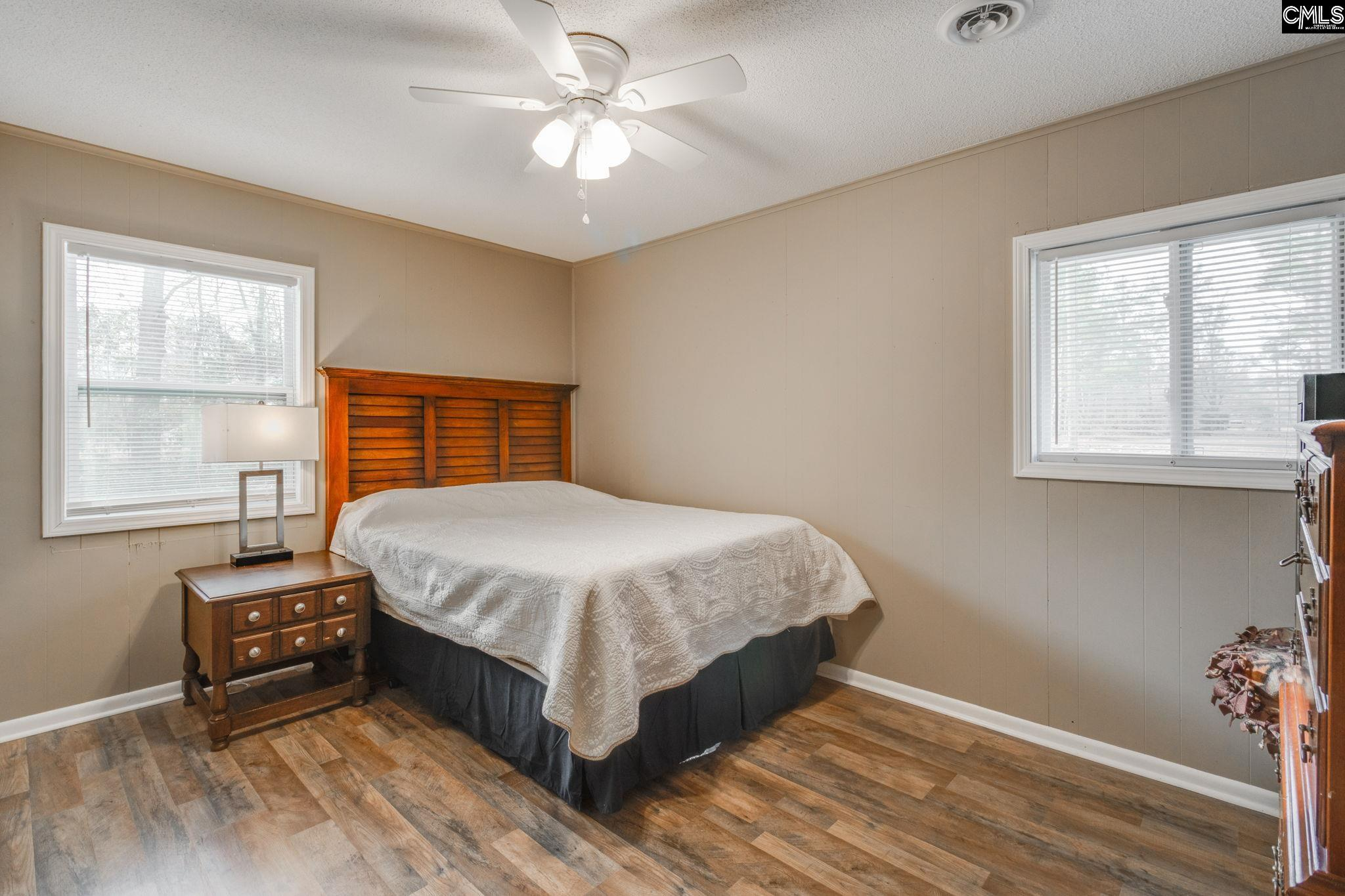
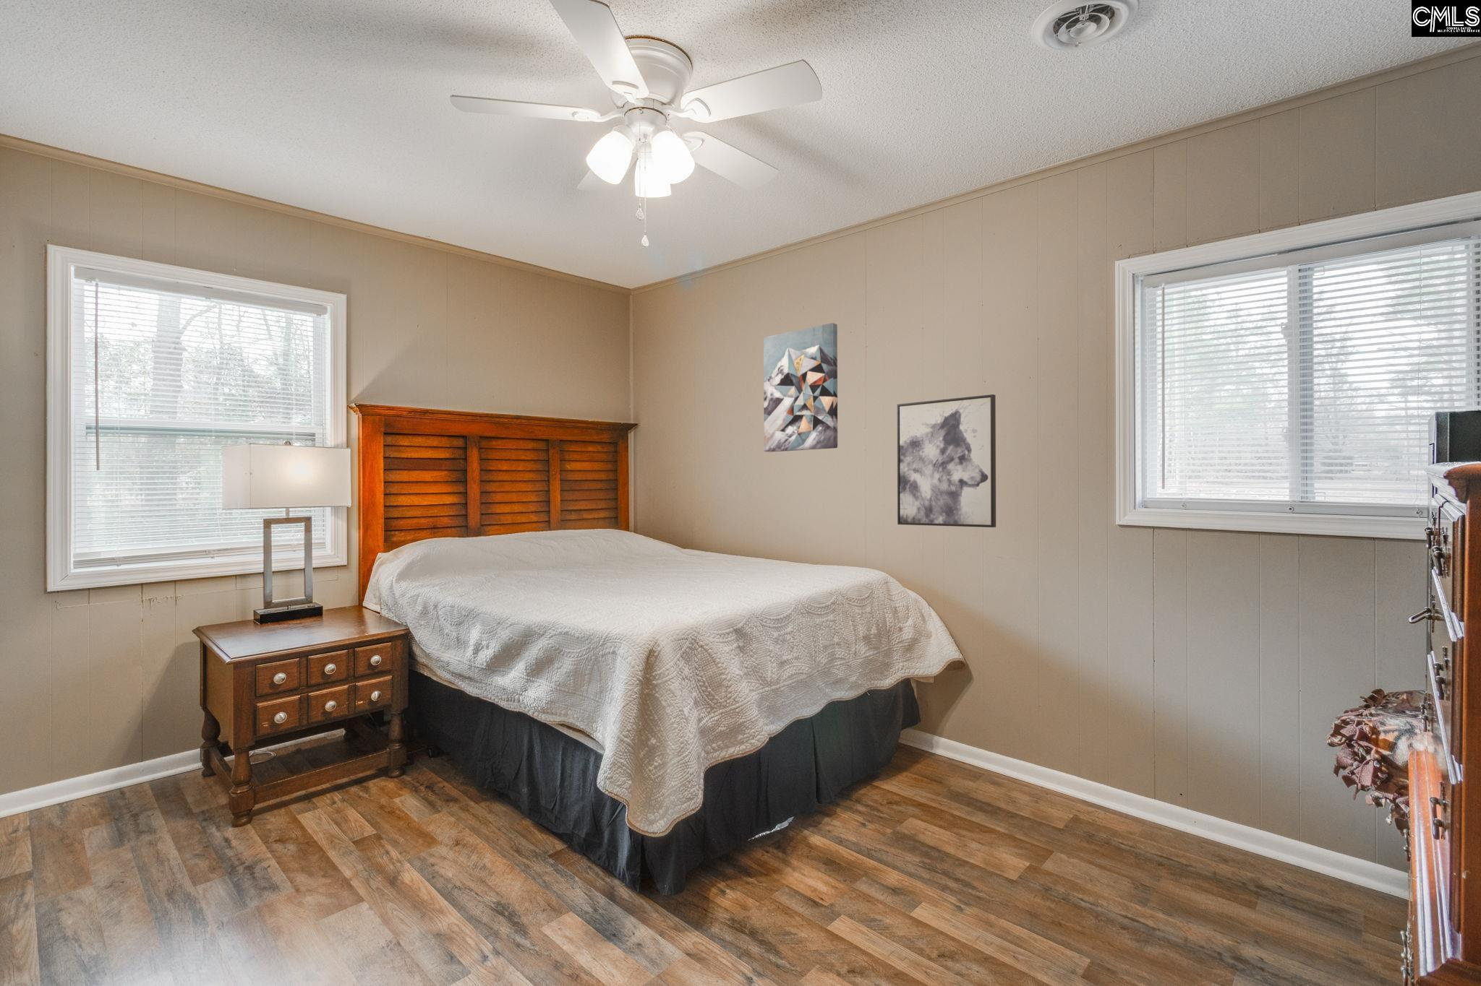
+ wall art (799, 390)
+ wall art (944, 462)
